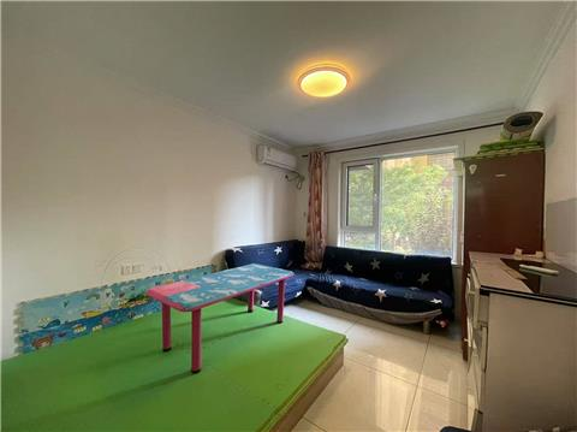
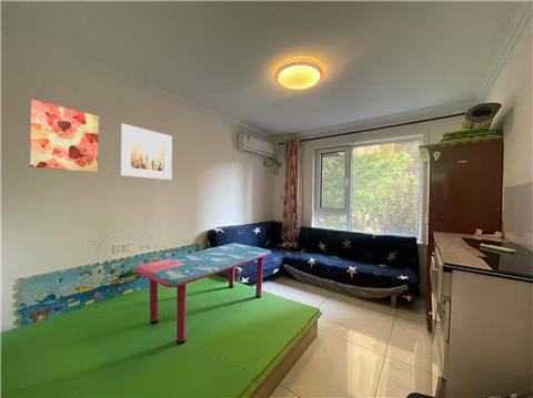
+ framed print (148, 153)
+ wall art (67, 139)
